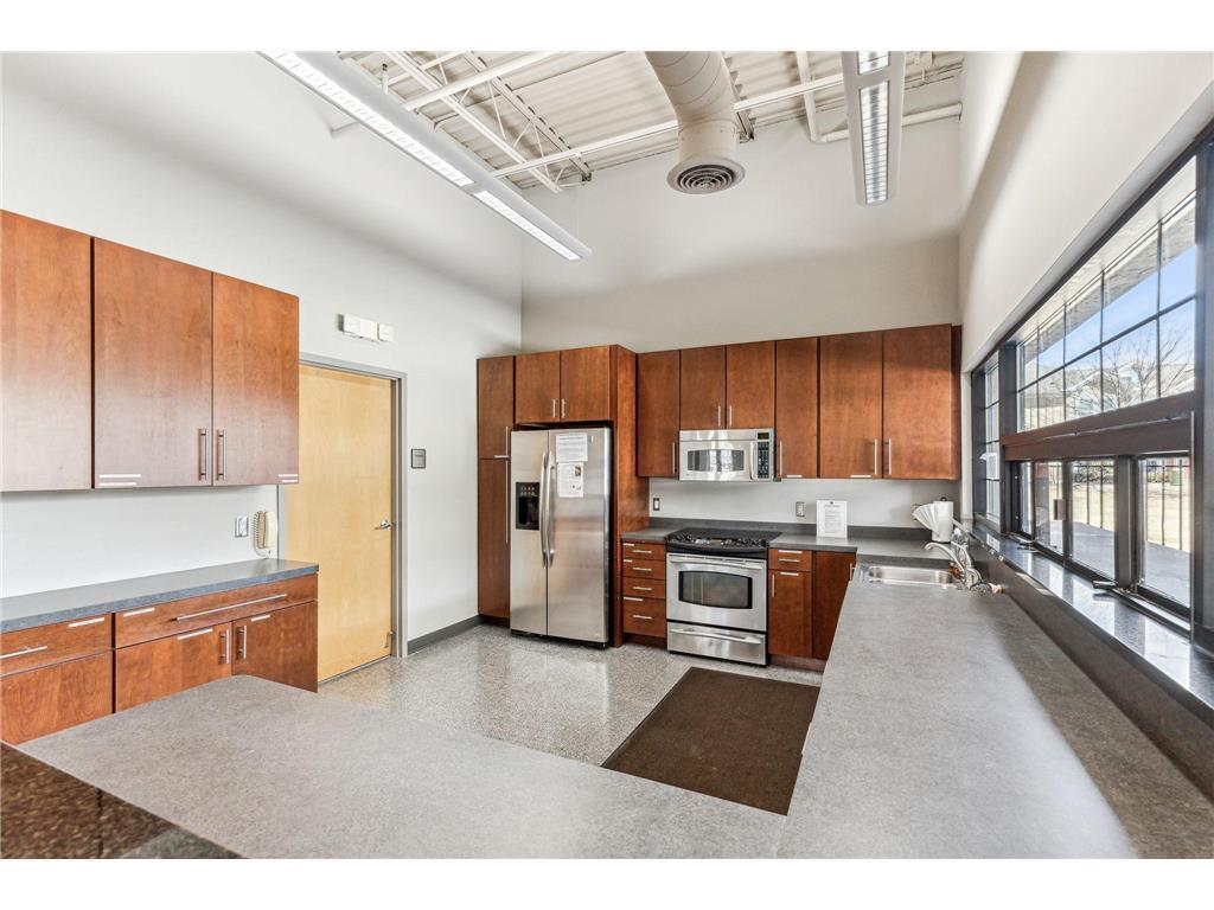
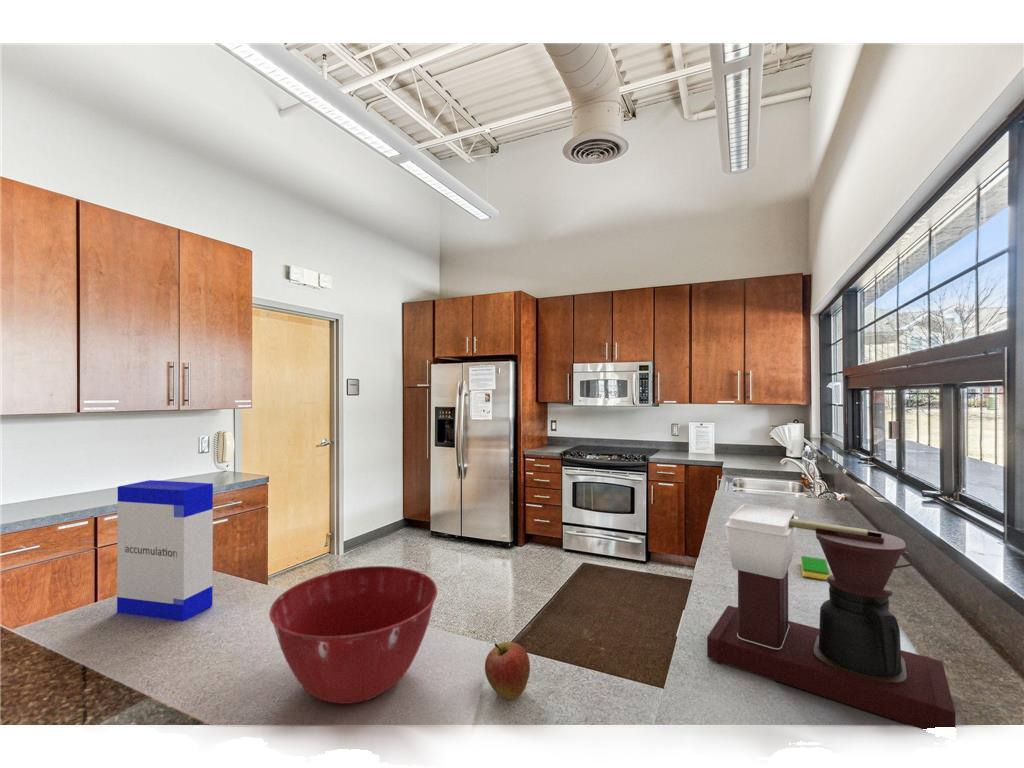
+ mixing bowl (357, 637)
+ apple (507, 666)
+ coffee maker (824, 602)
+ dish sponge (814, 567)
+ cereal box (165, 547)
